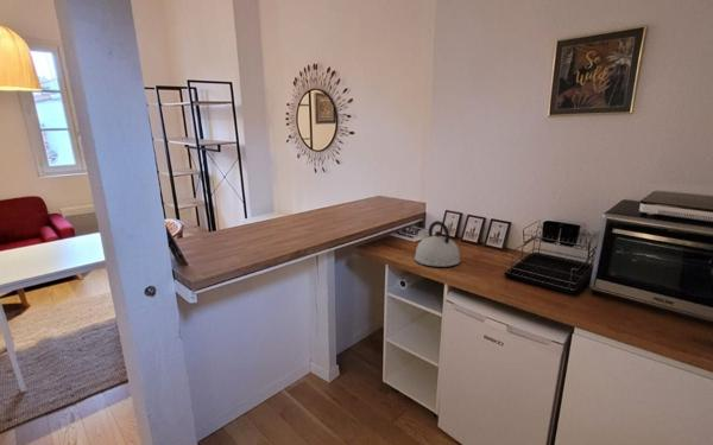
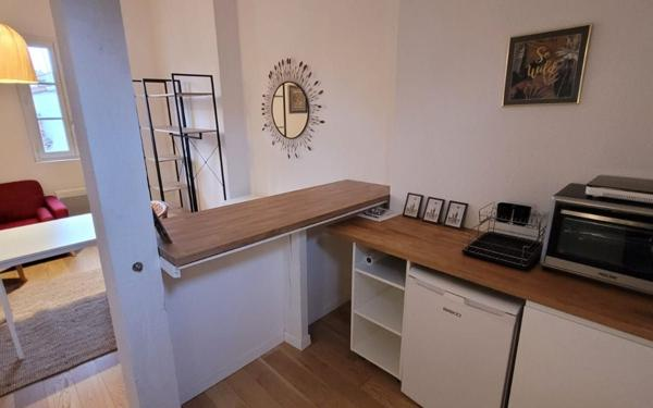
- kettle (436, 240)
